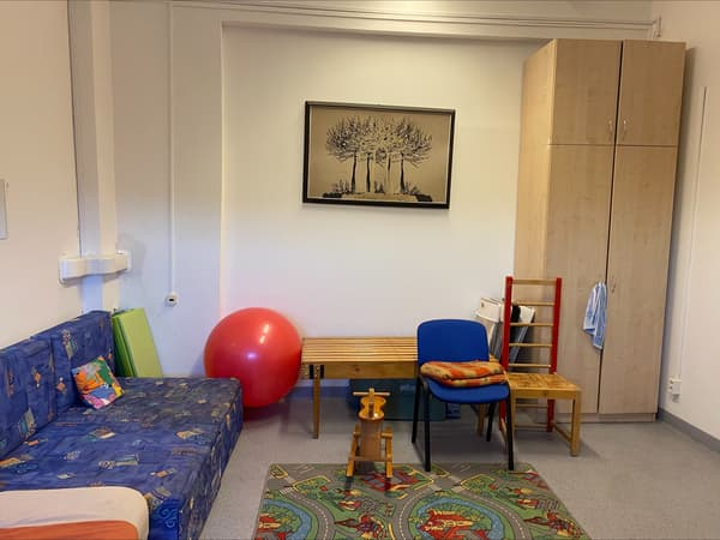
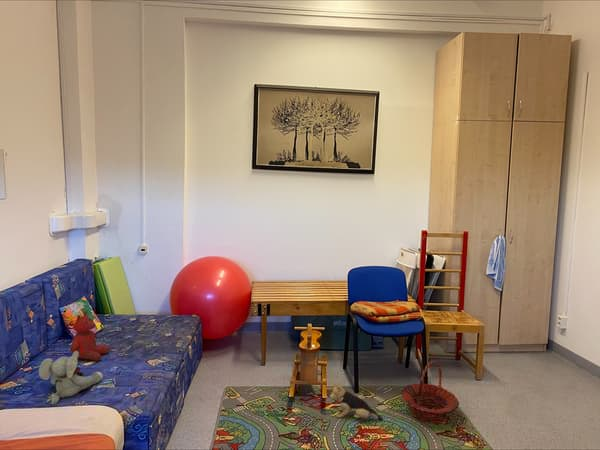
+ teddy bear (89, 334)
+ basket (430, 388)
+ plush toy (356, 400)
+ plush elephant (67, 371)
